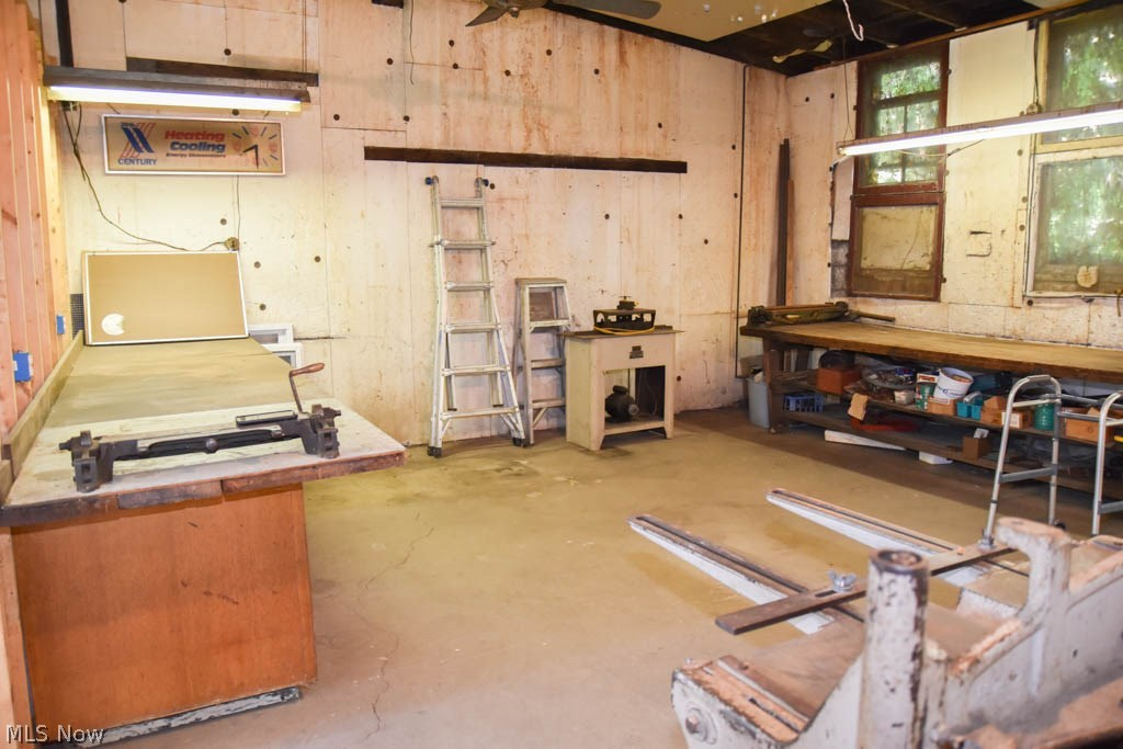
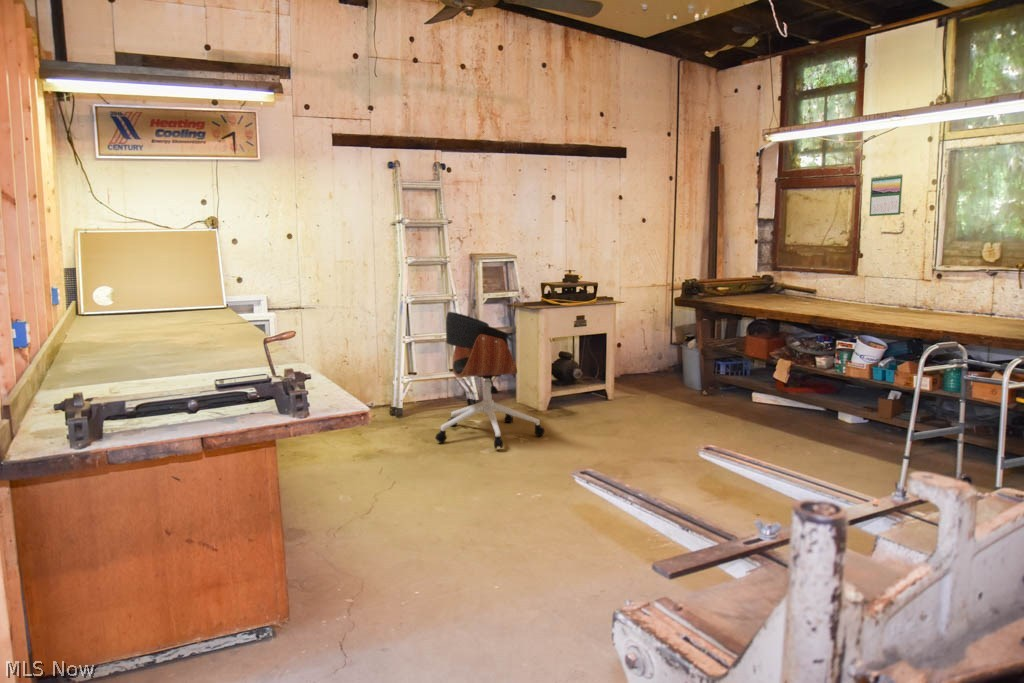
+ office chair (487, 374)
+ calendar (885, 195)
